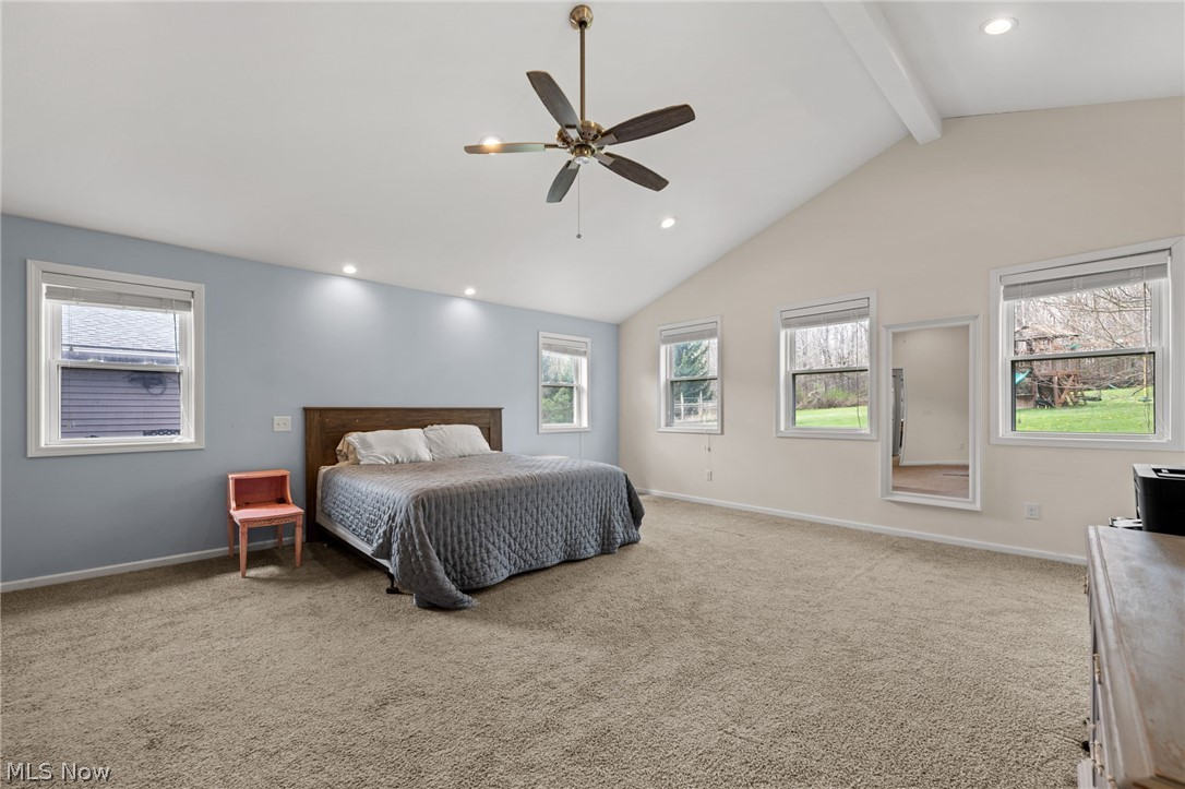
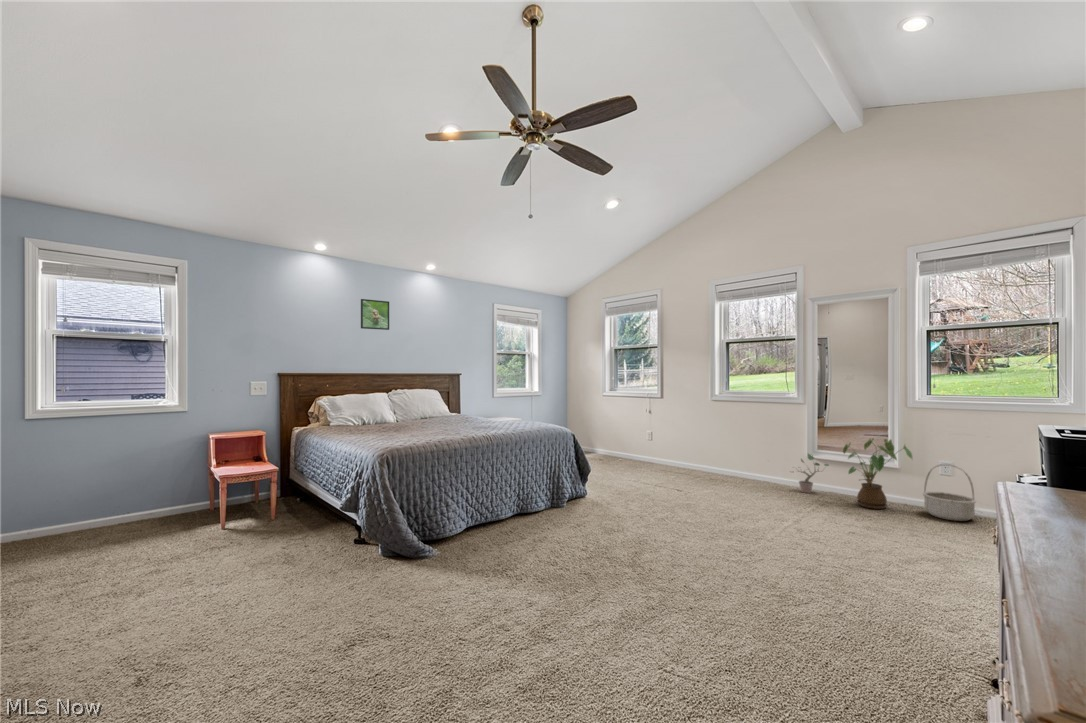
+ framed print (375, 314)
+ basket (948, 493)
+ potted plant (807, 473)
+ house plant (875, 473)
